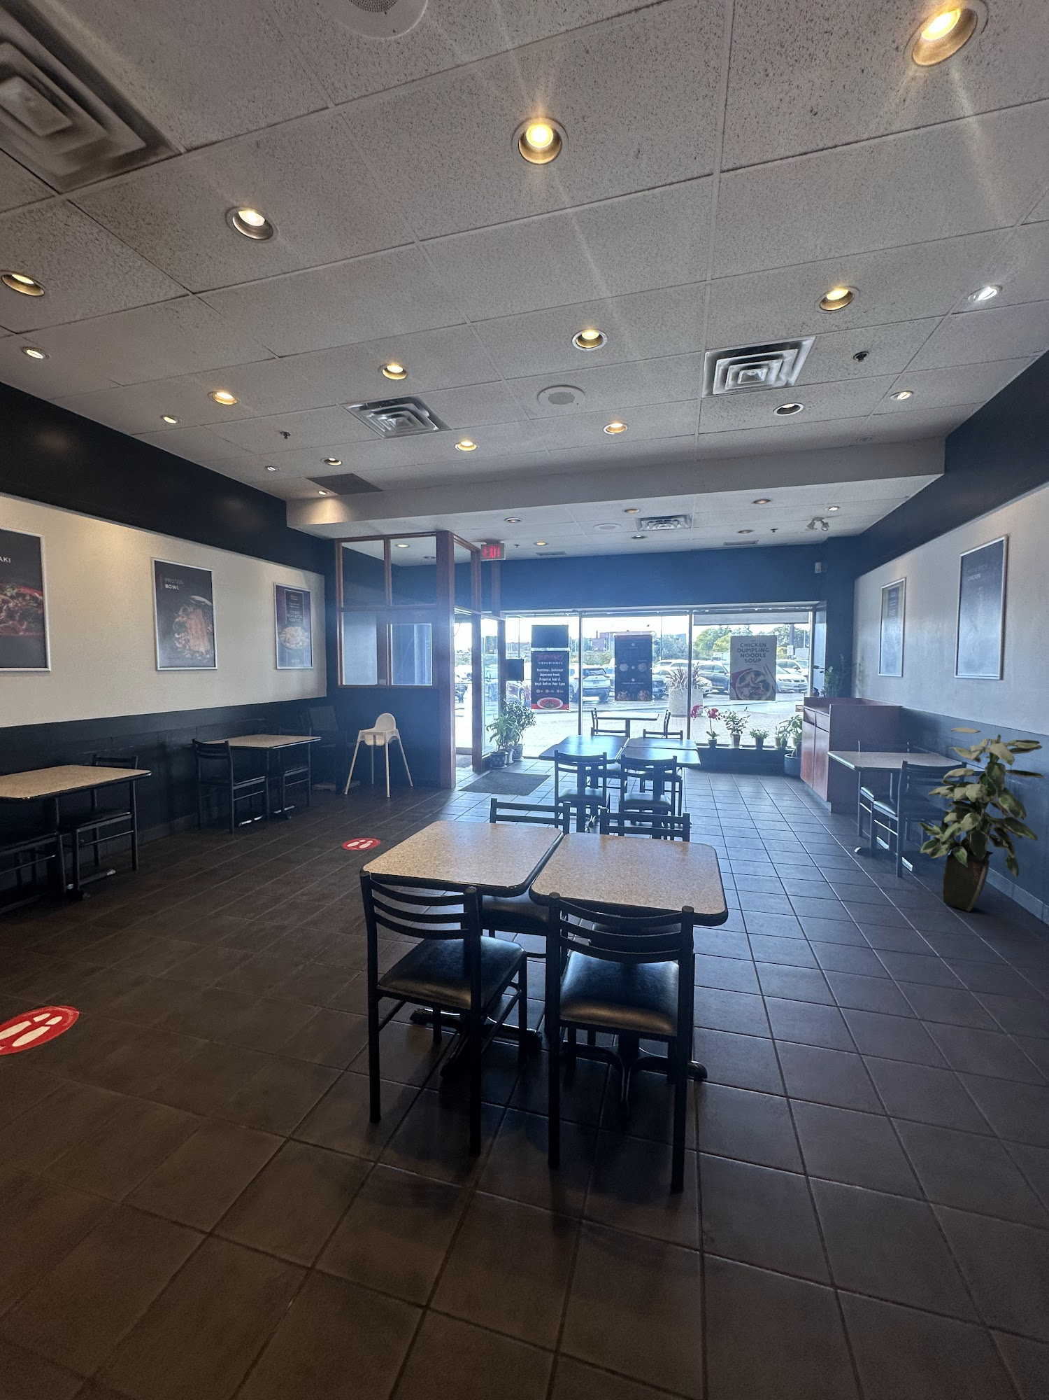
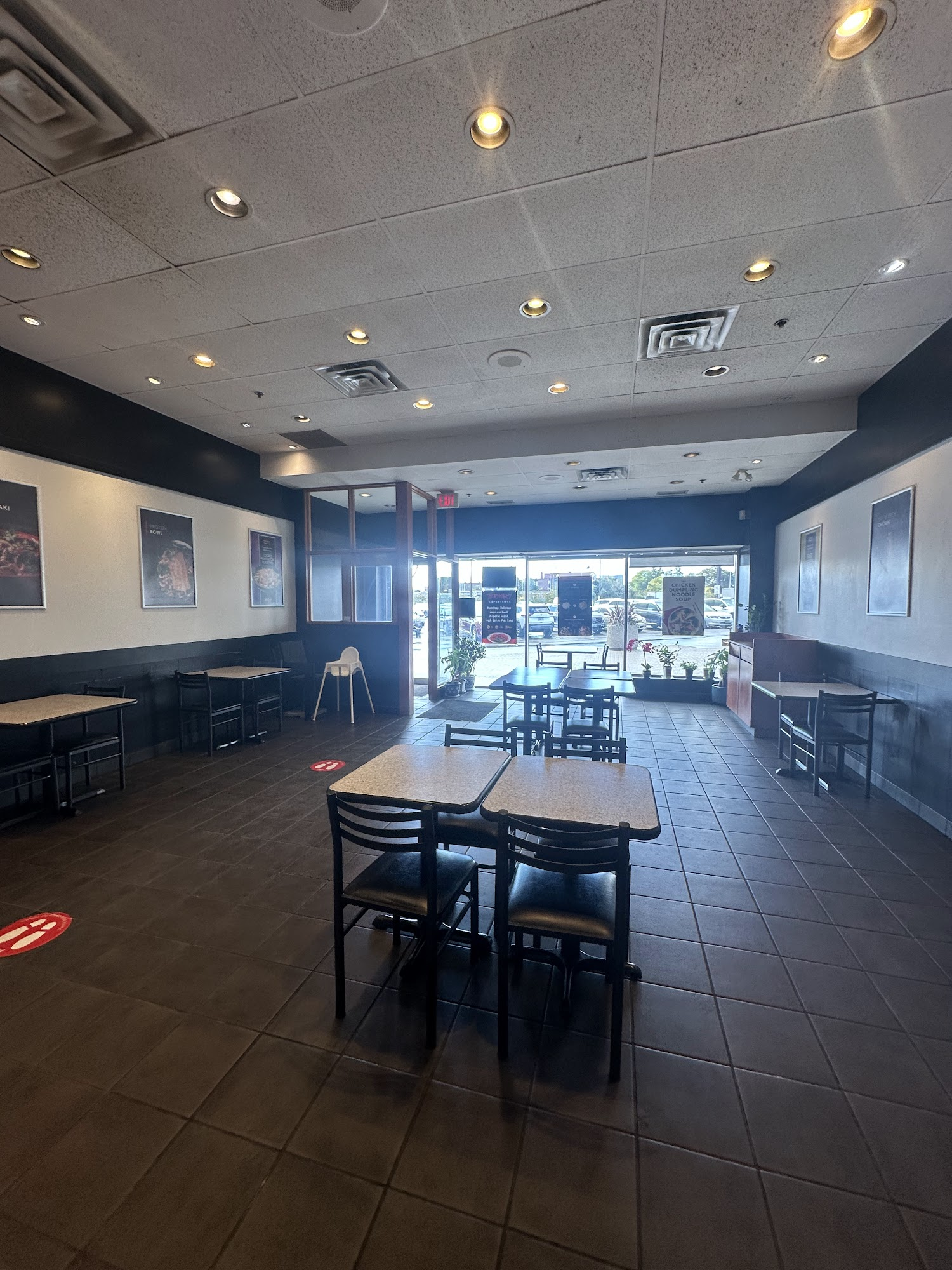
- indoor plant (975, 818)
